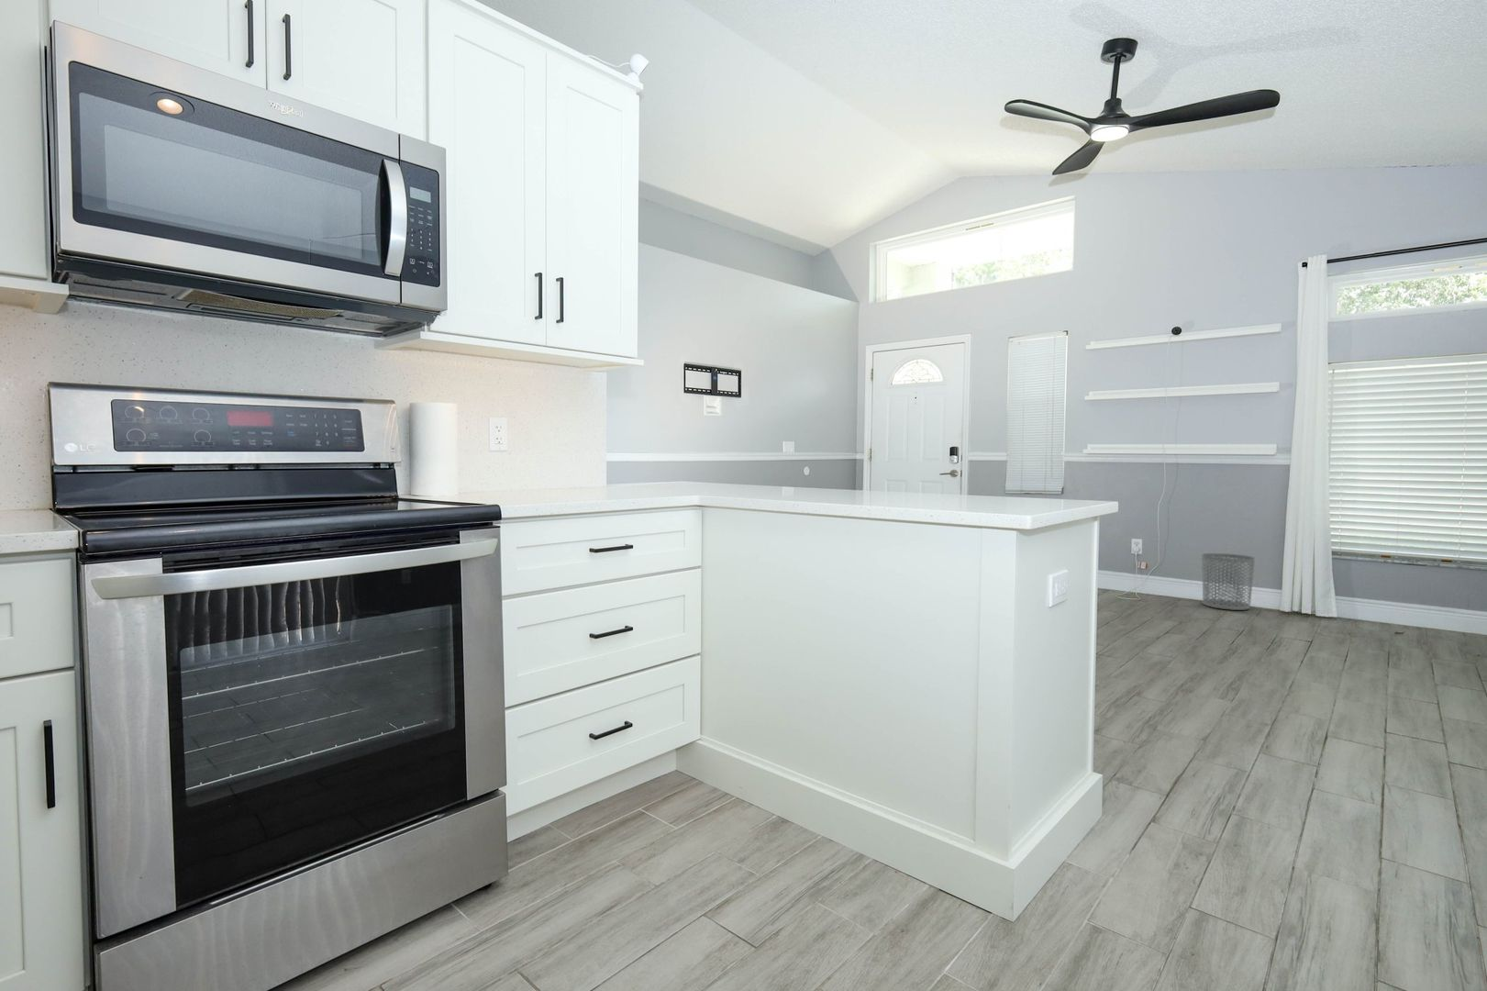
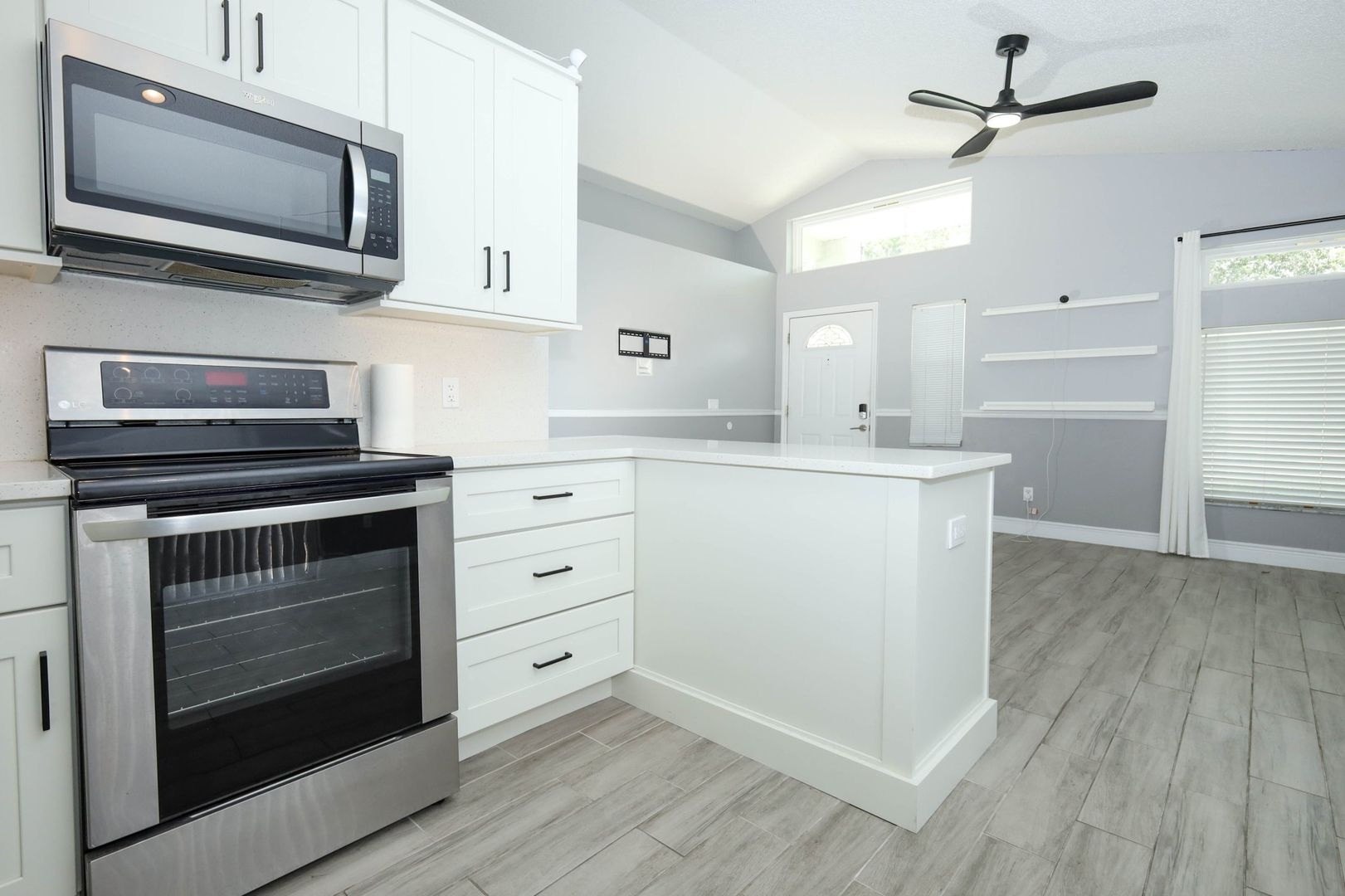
- waste bin (1226, 581)
